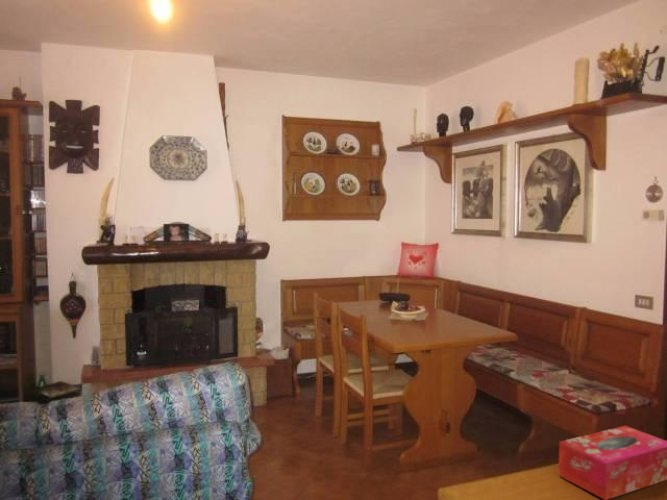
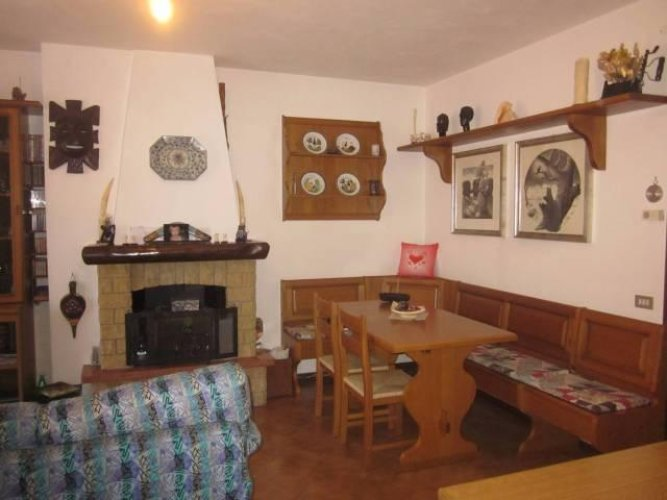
- tissue box (616, 459)
